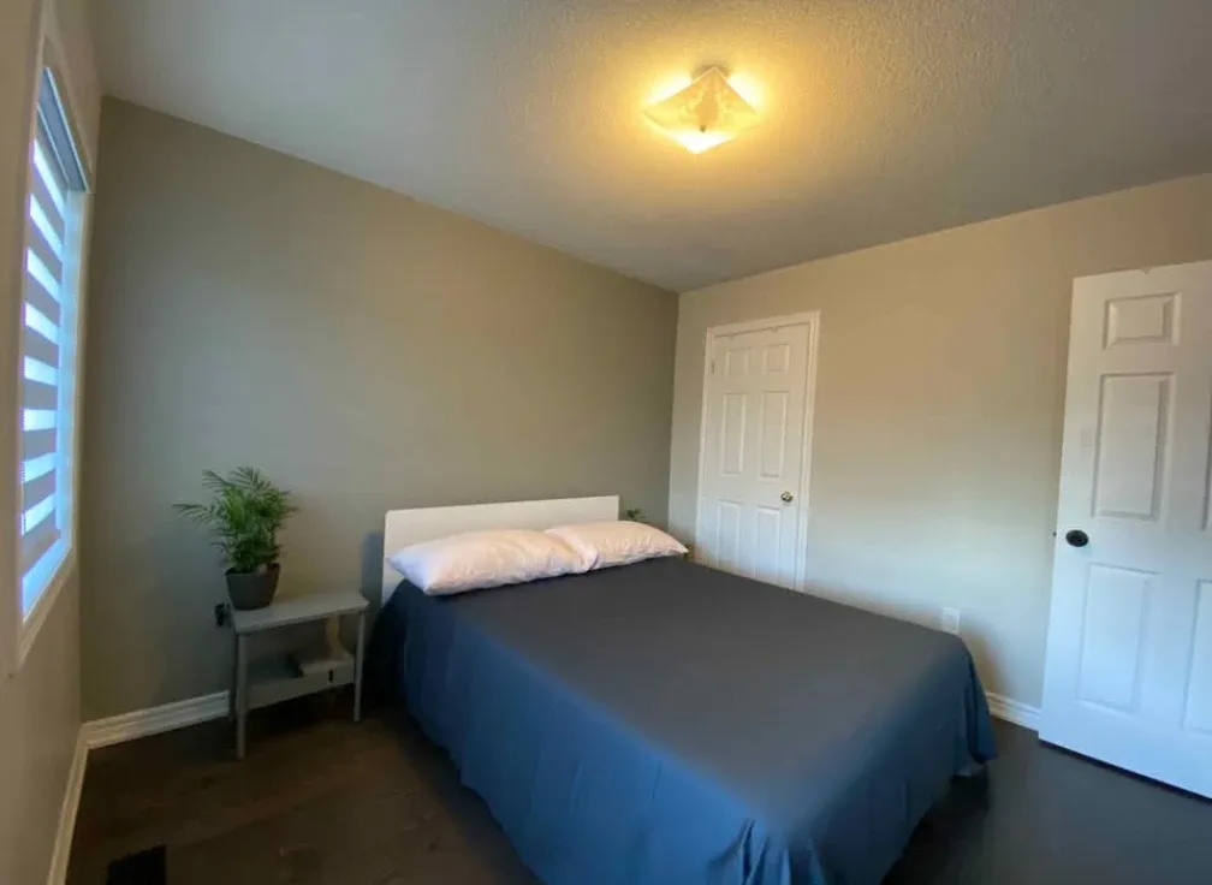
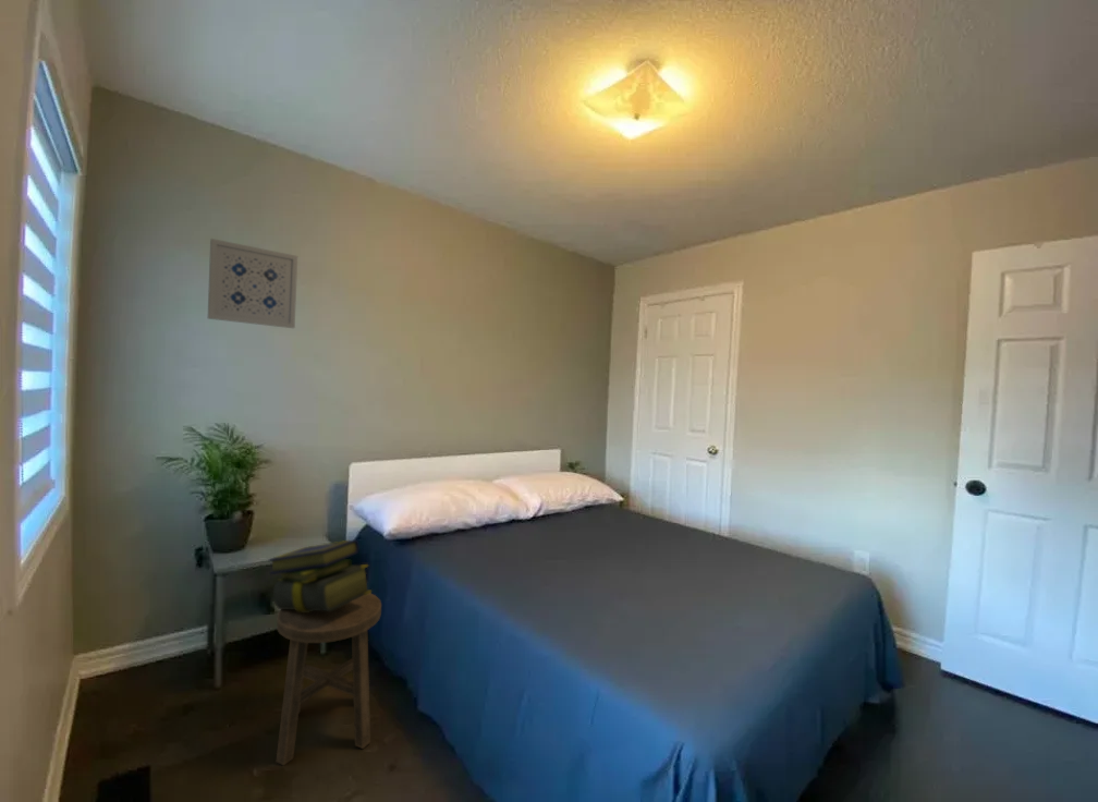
+ wall art (254, 285)
+ stool (327, 671)
+ stack of books (320, 579)
